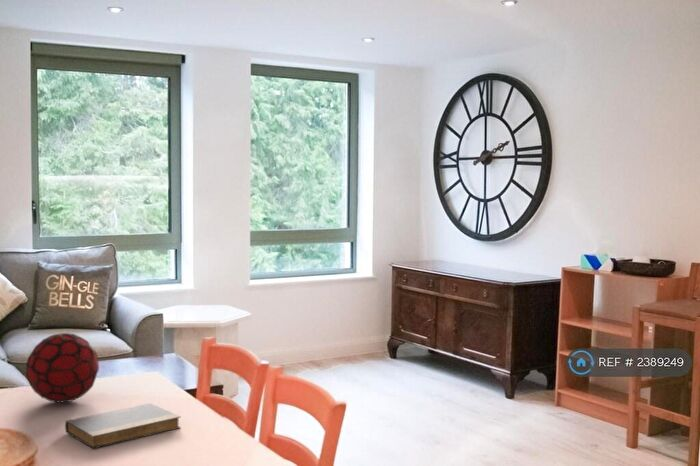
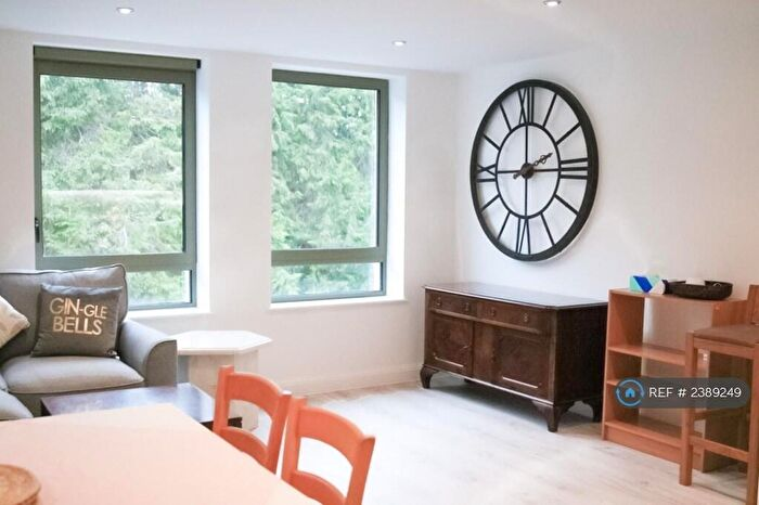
- book (123, 424)
- decorative orb (63, 367)
